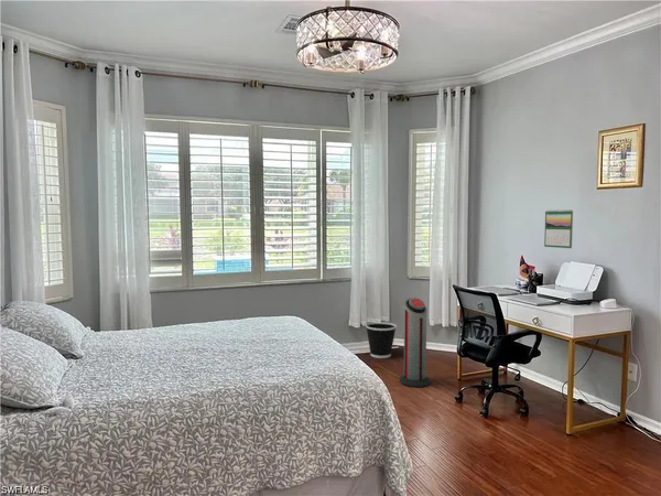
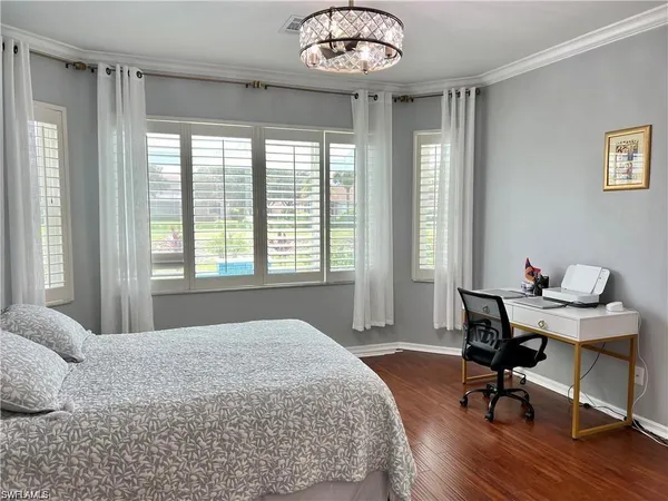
- wastebasket (380, 339)
- air purifier (414, 339)
- calendar (557, 228)
